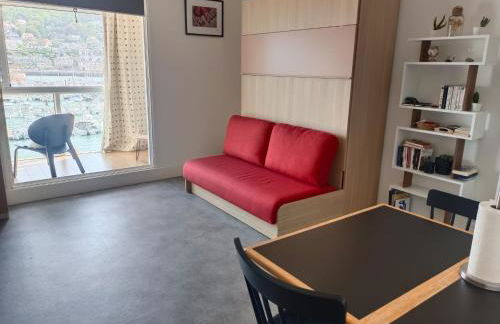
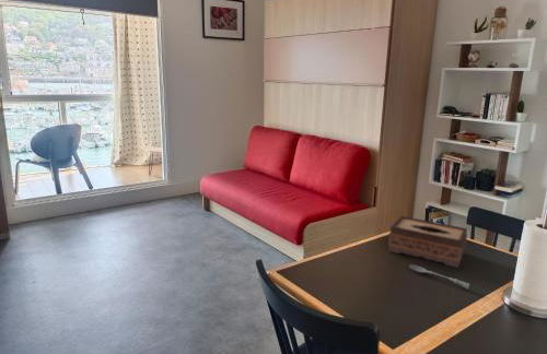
+ soupspoon (437, 274)
+ tissue box (427, 239)
